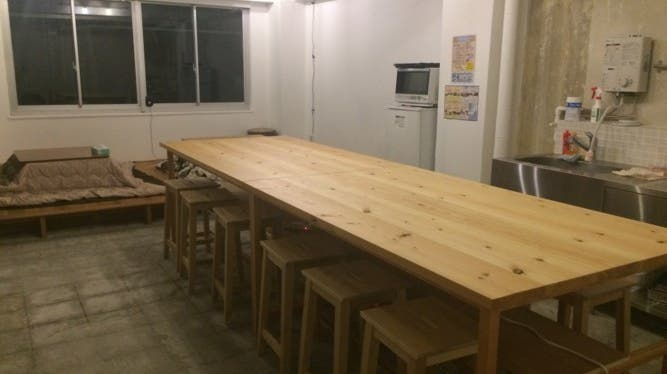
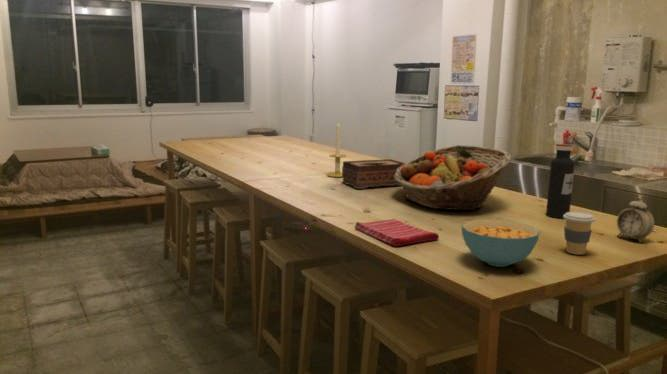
+ alarm clock (635, 216)
+ cereal bowl (498, 245)
+ coffee cup (577, 233)
+ water bottle (560, 180)
+ dish towel (395, 230)
+ fruit basket (449, 175)
+ tissue box (374, 173)
+ candle (337, 148)
